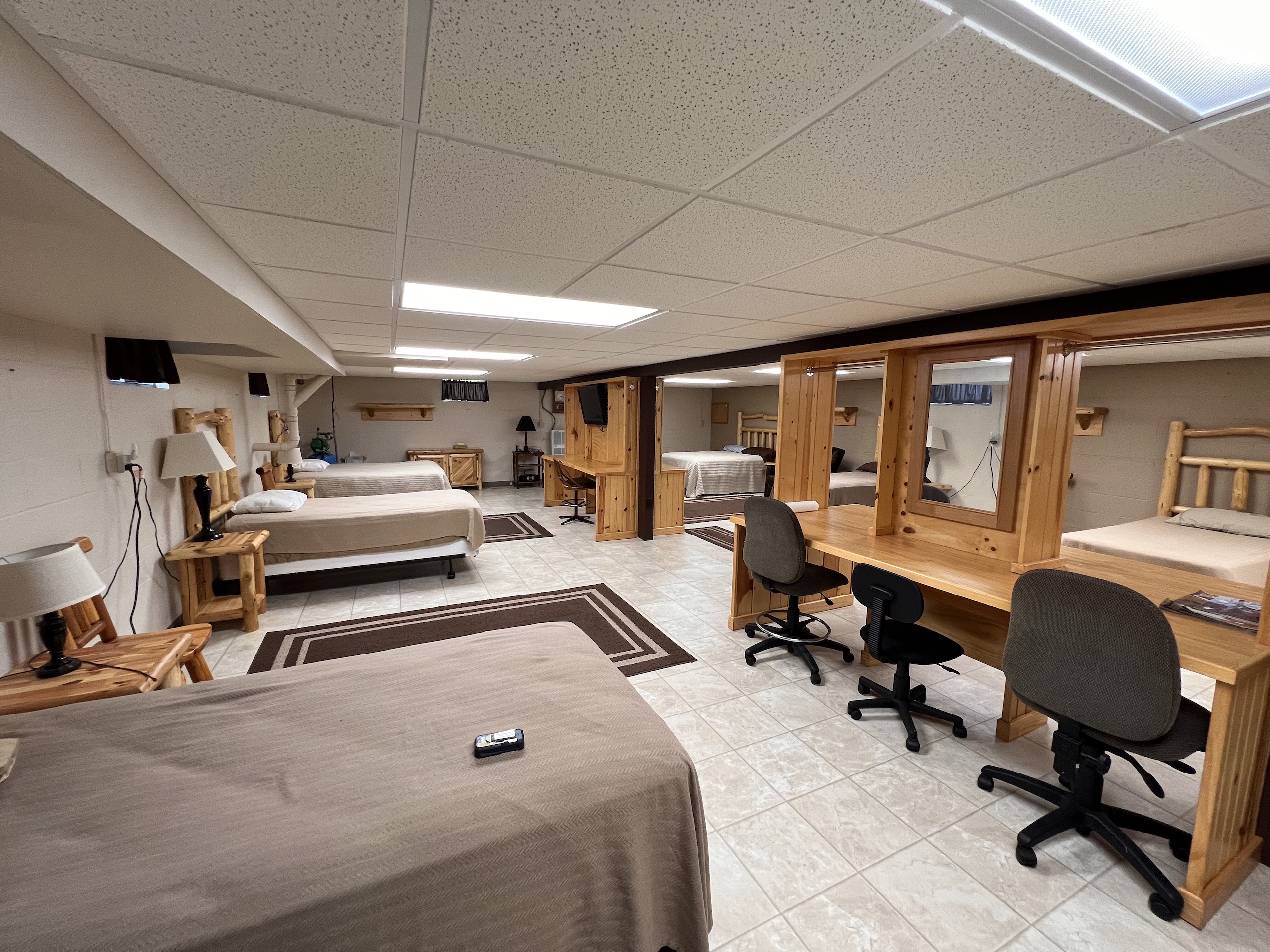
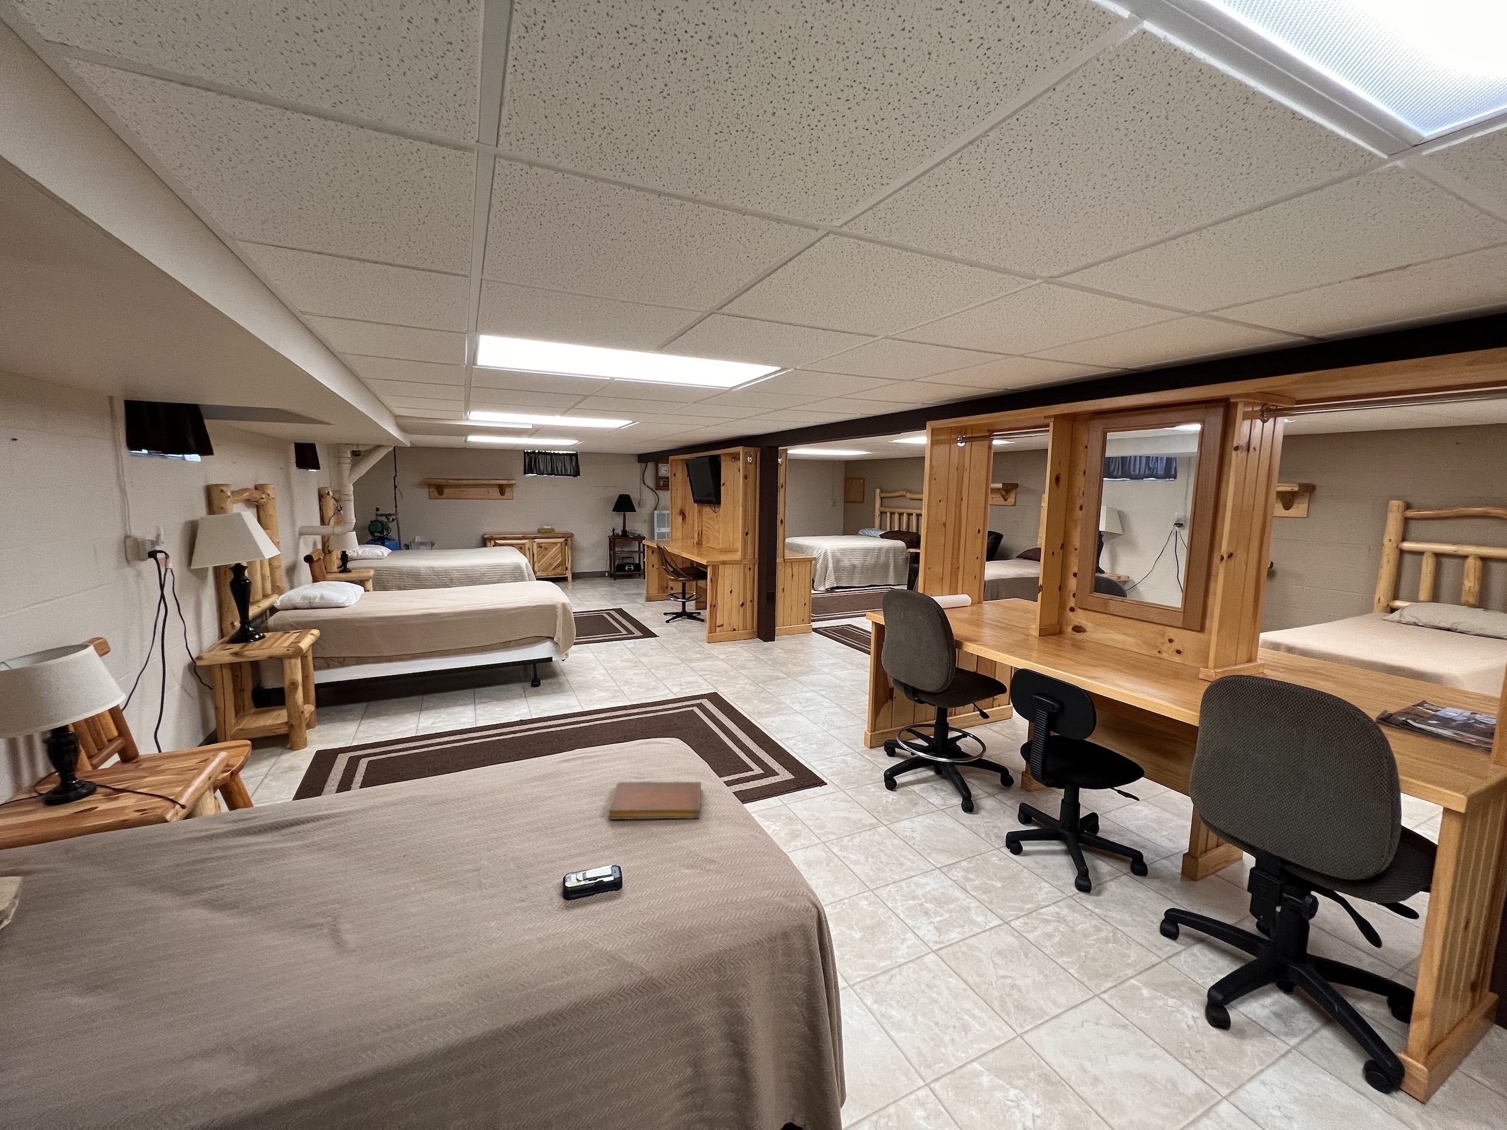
+ notebook (656, 799)
